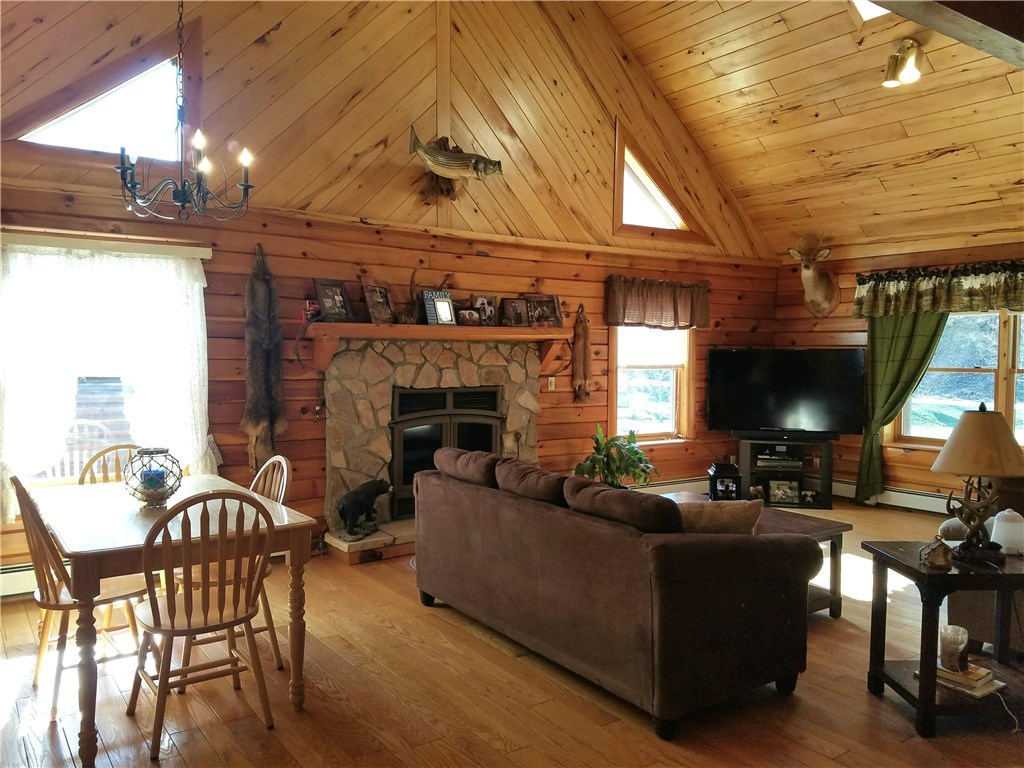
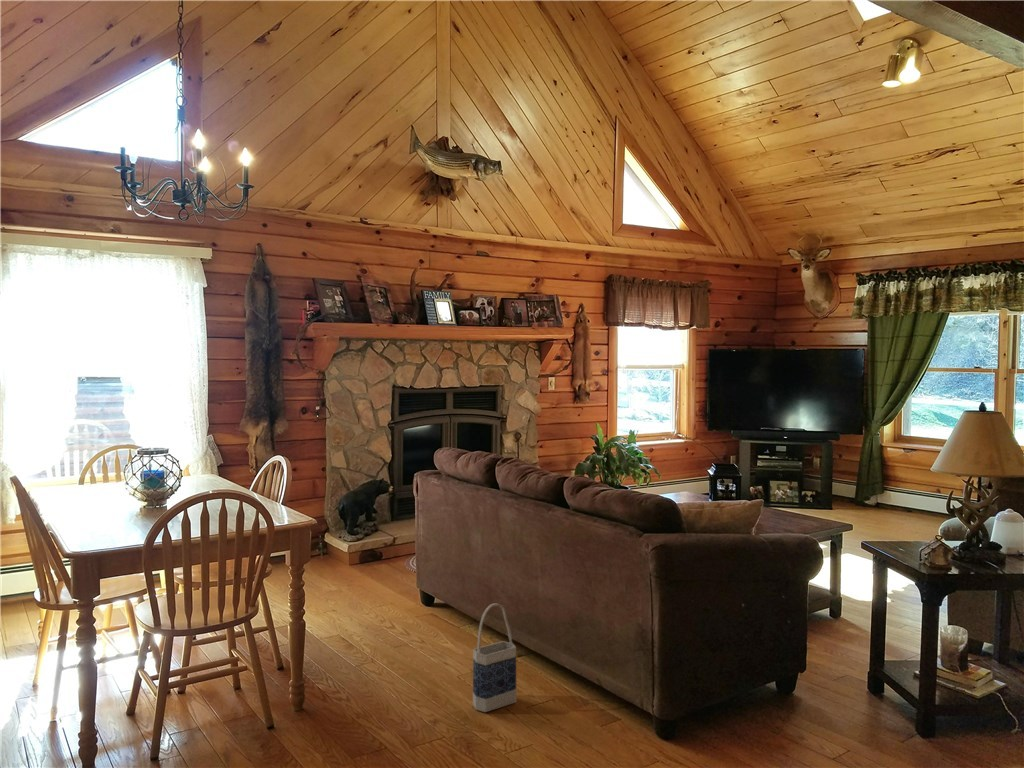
+ bag (494, 653)
